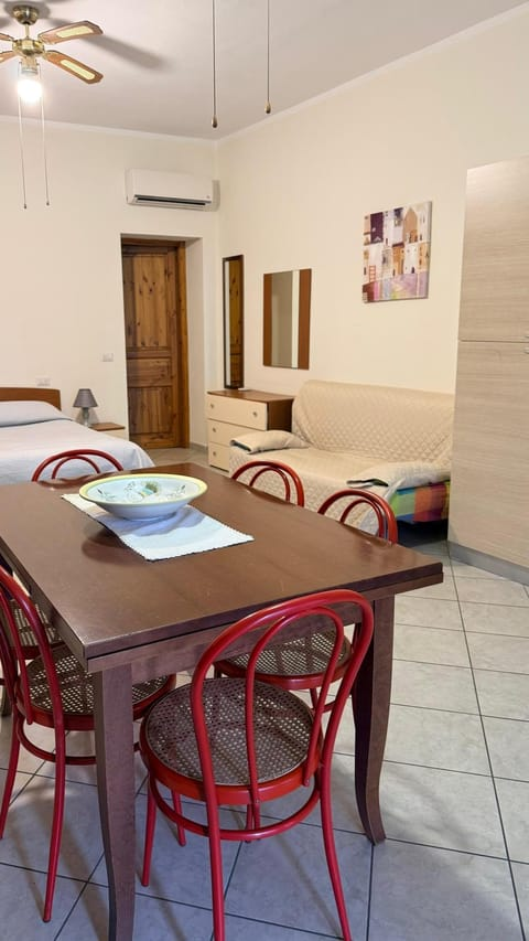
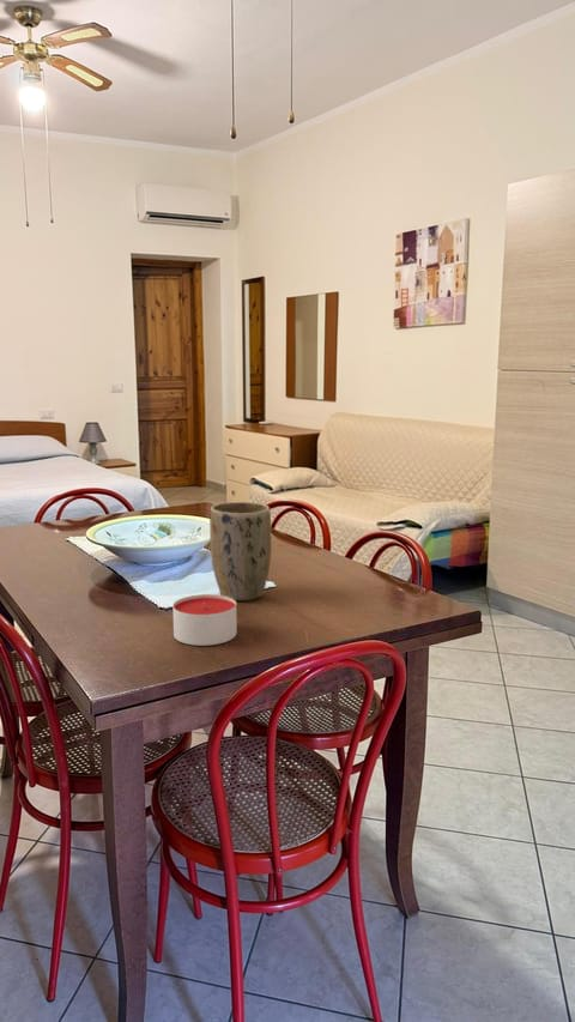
+ candle (205, 617)
+ plant pot (241, 551)
